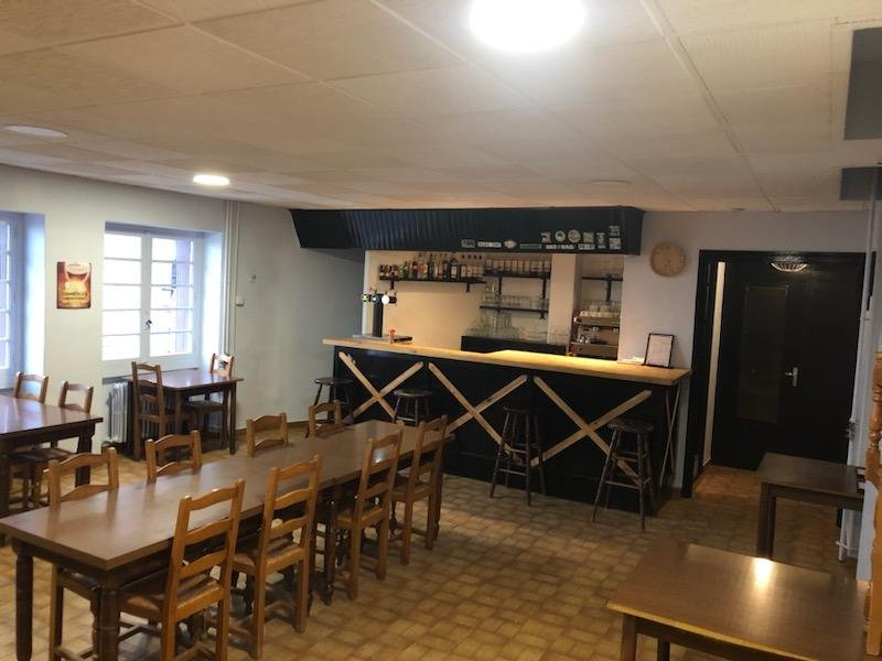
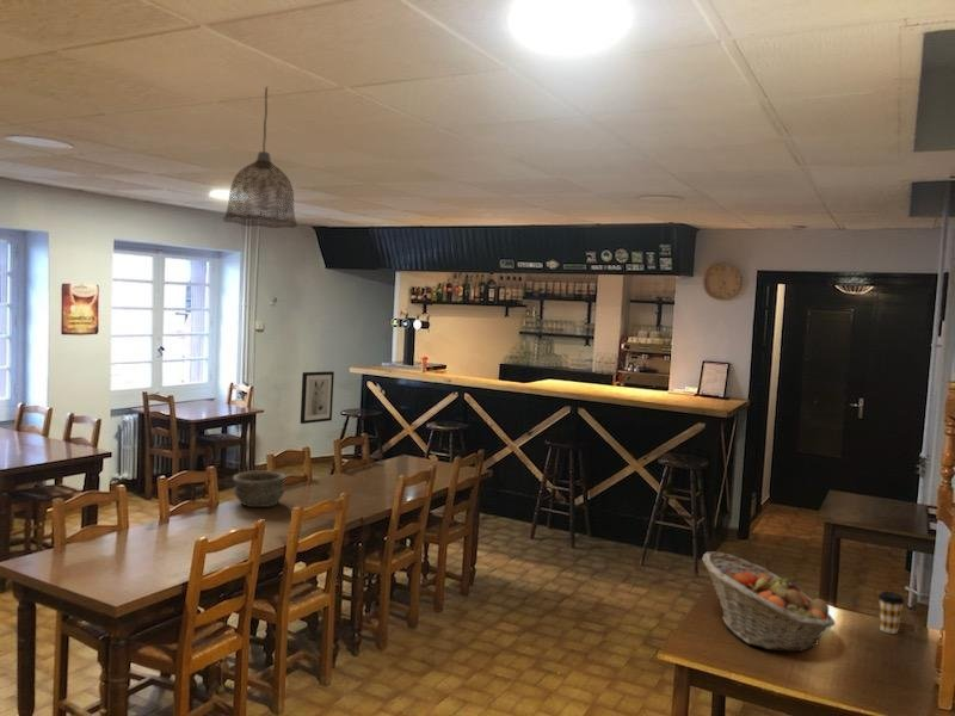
+ wall art (316, 396)
+ fruit basket (764, 598)
+ coffee cup (889, 612)
+ bowl (259, 488)
+ pendant lamp (263, 155)
